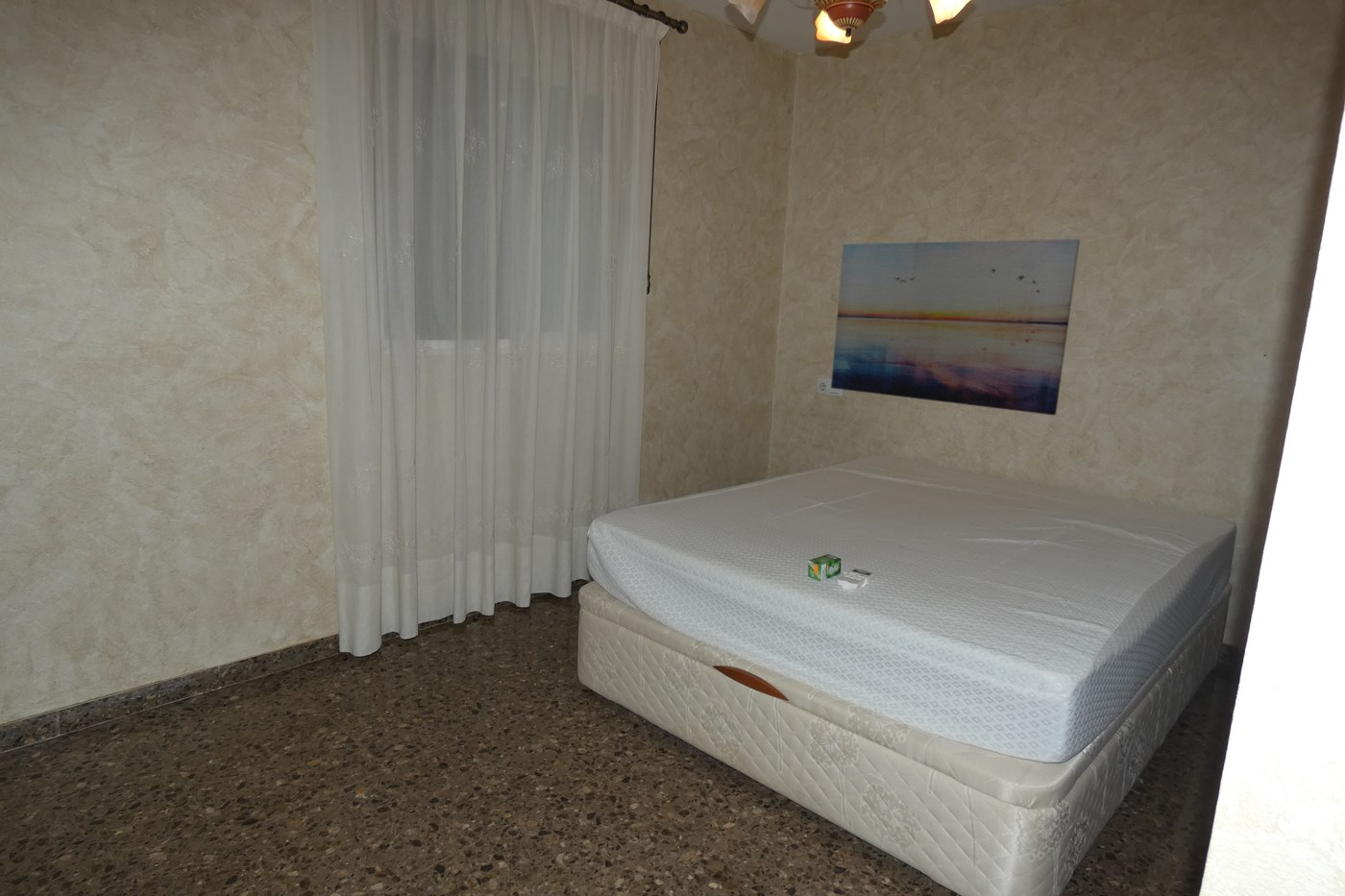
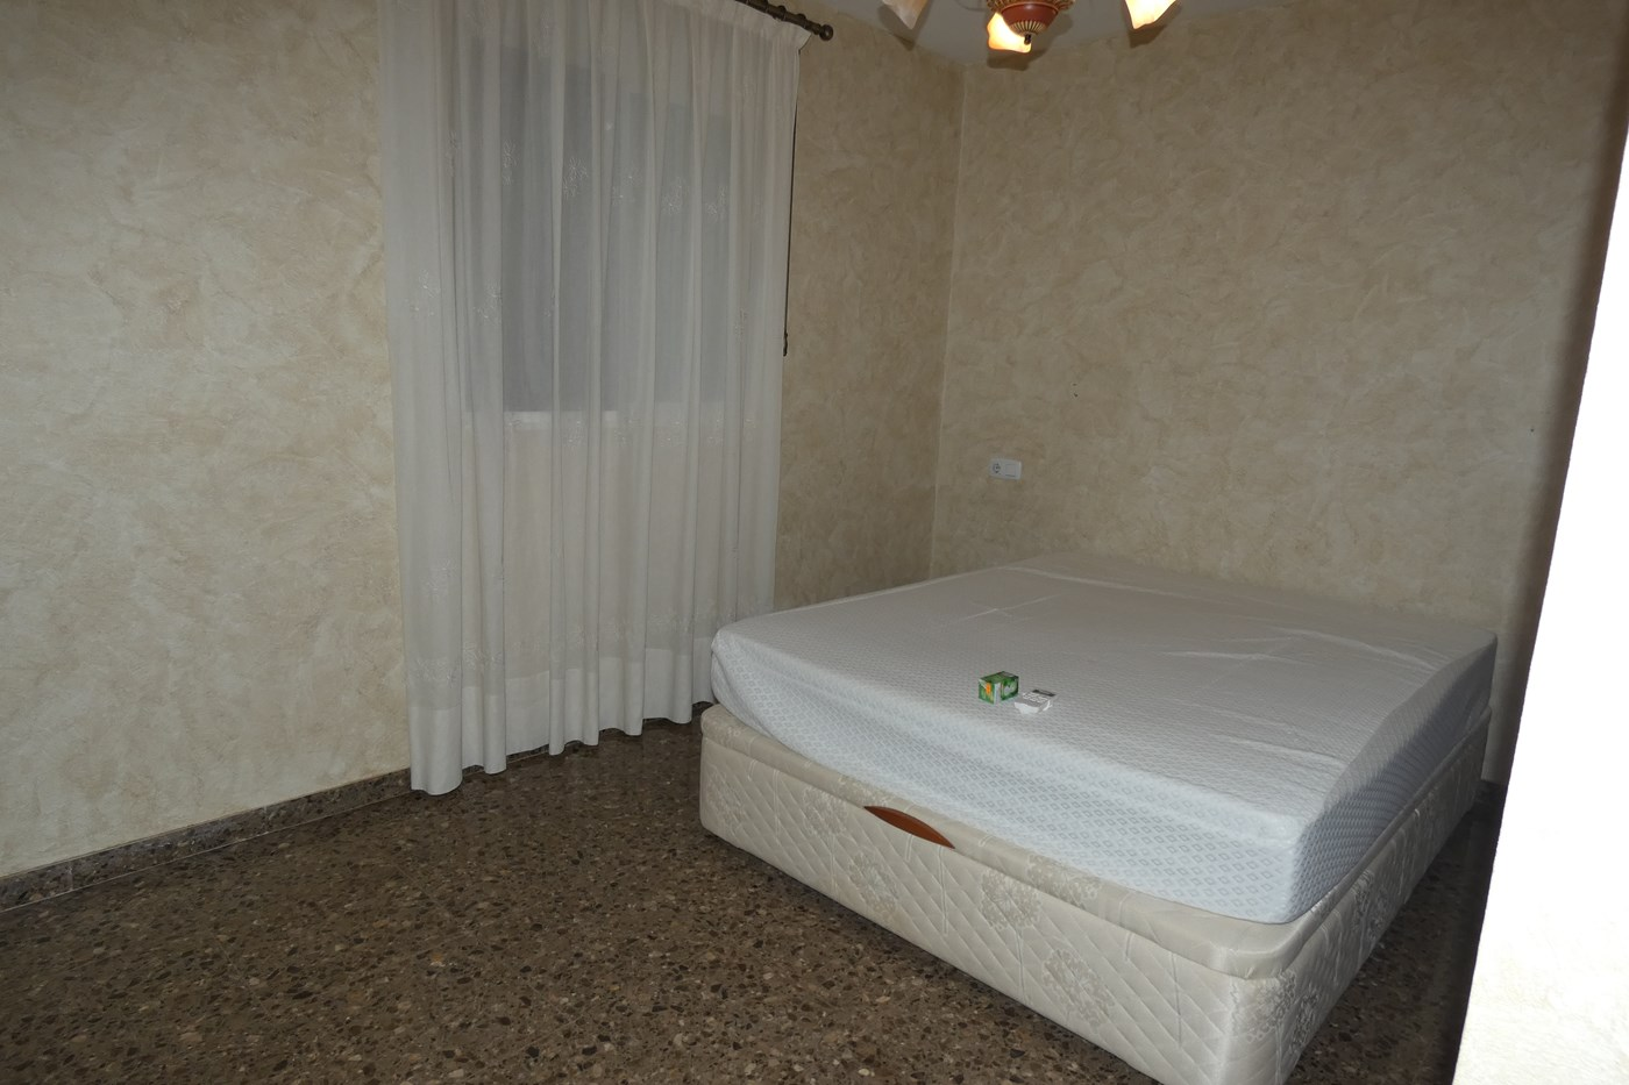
- wall art (941, 323)
